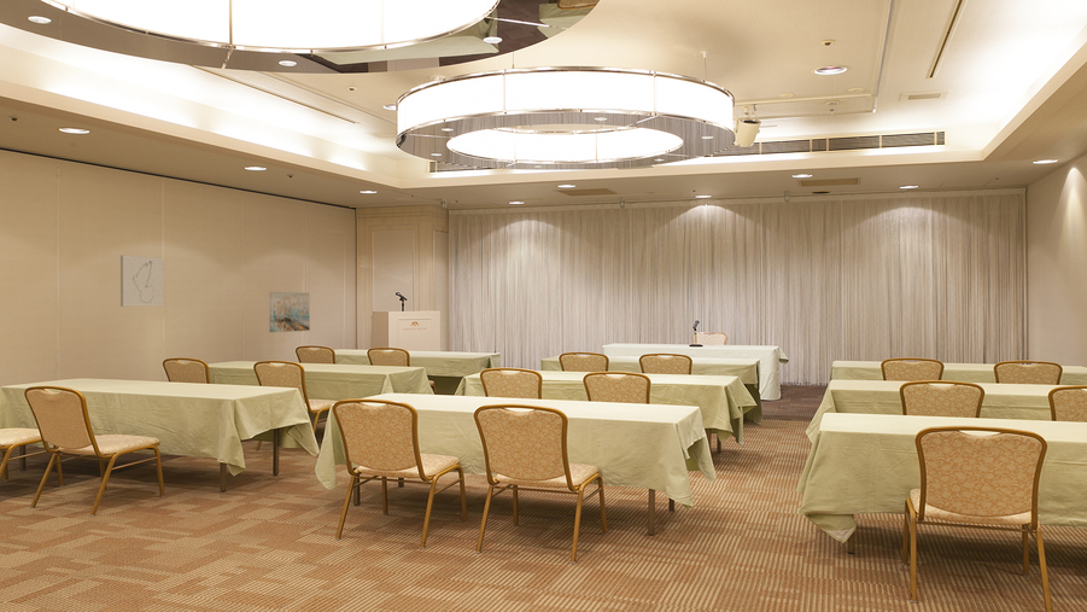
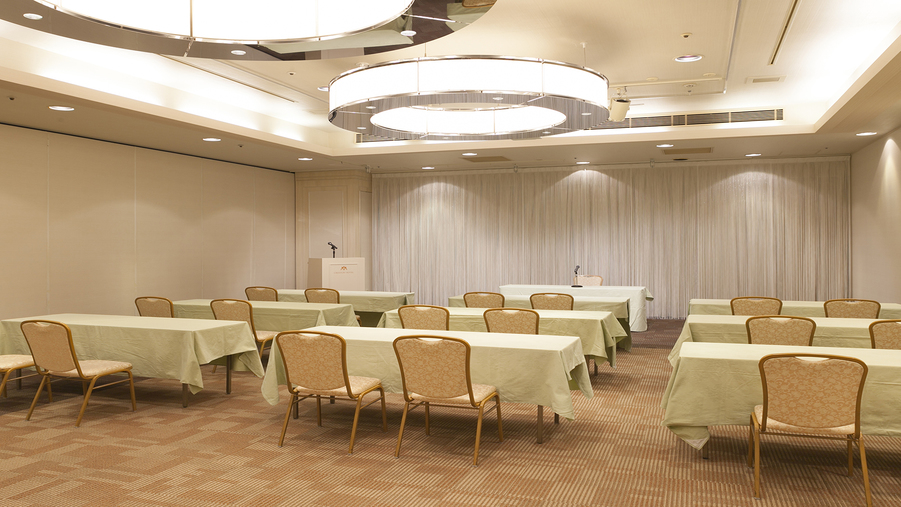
- wall art (142, 281)
- wall art (290, 311)
